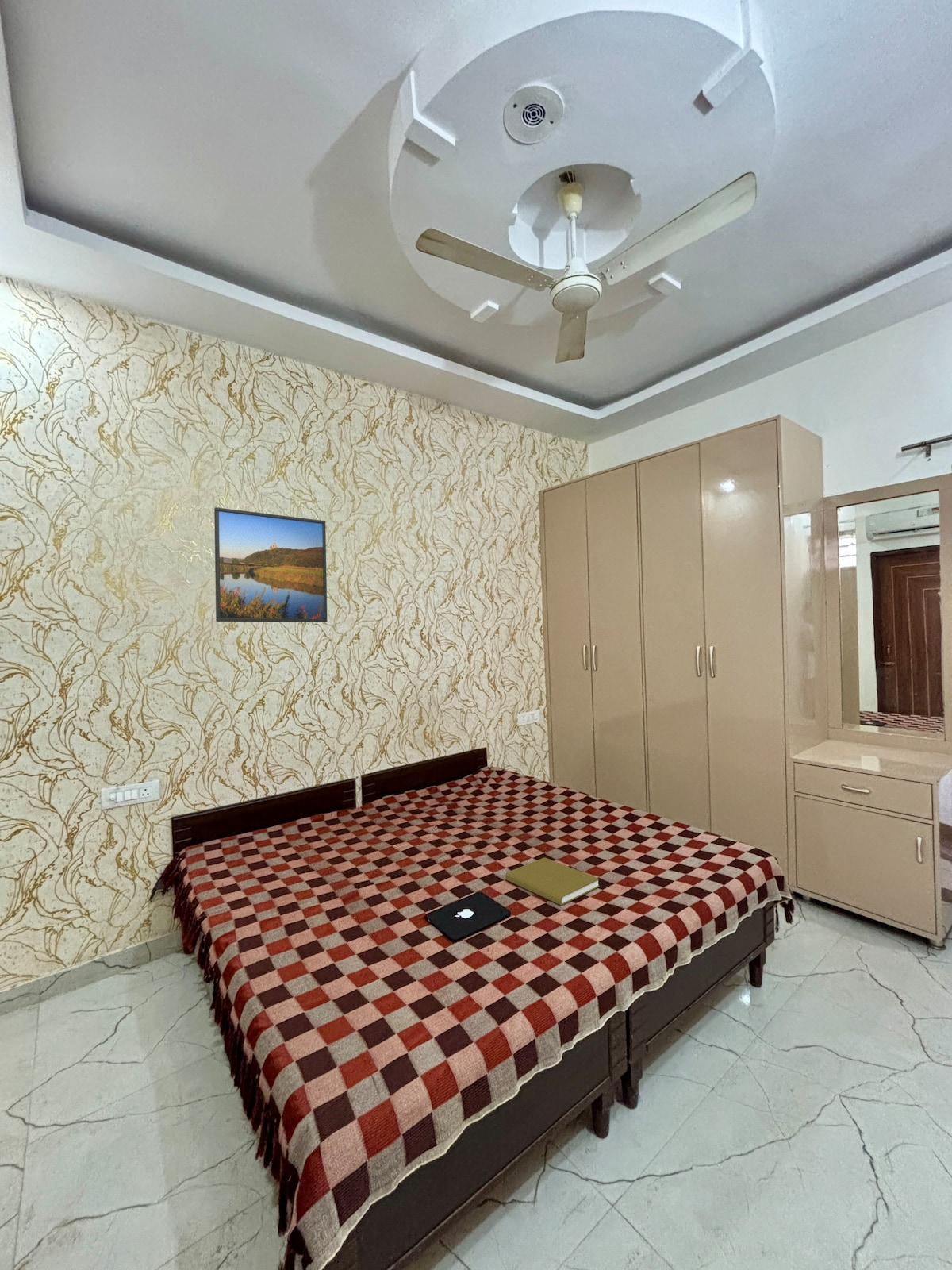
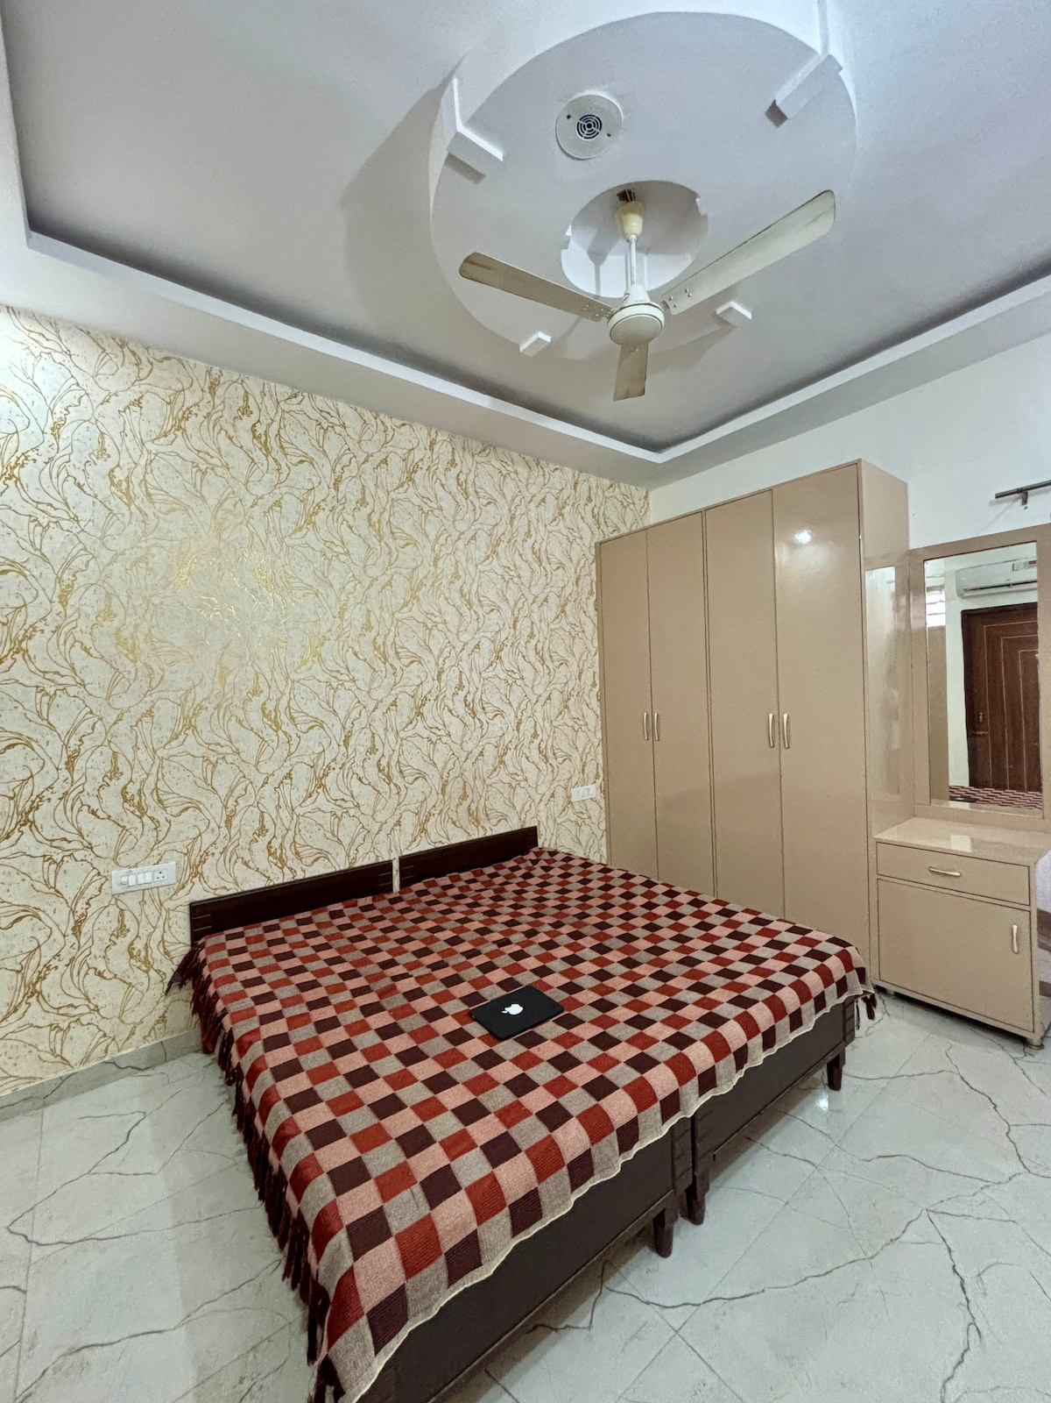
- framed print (274, 568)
- book (551, 879)
